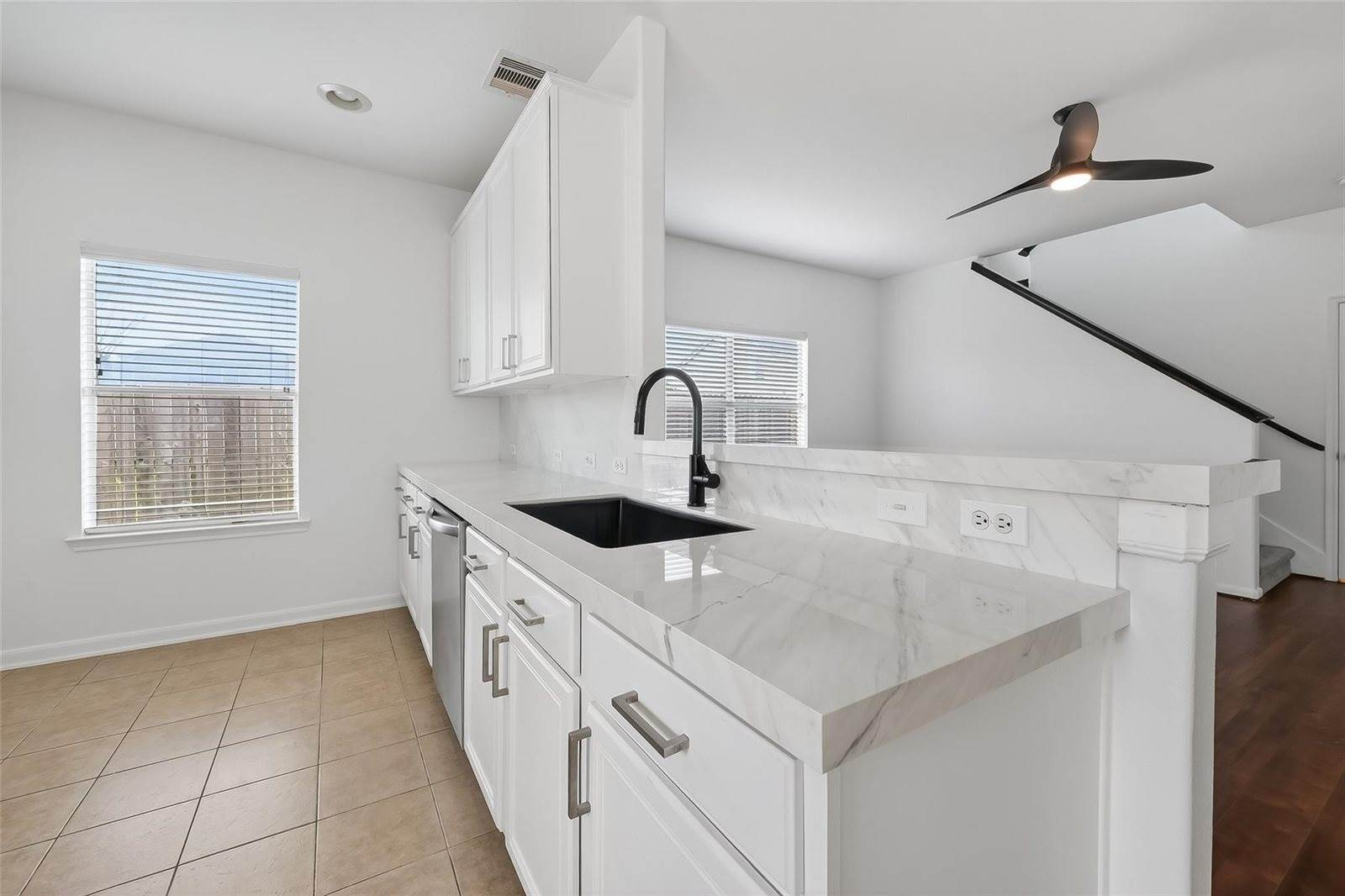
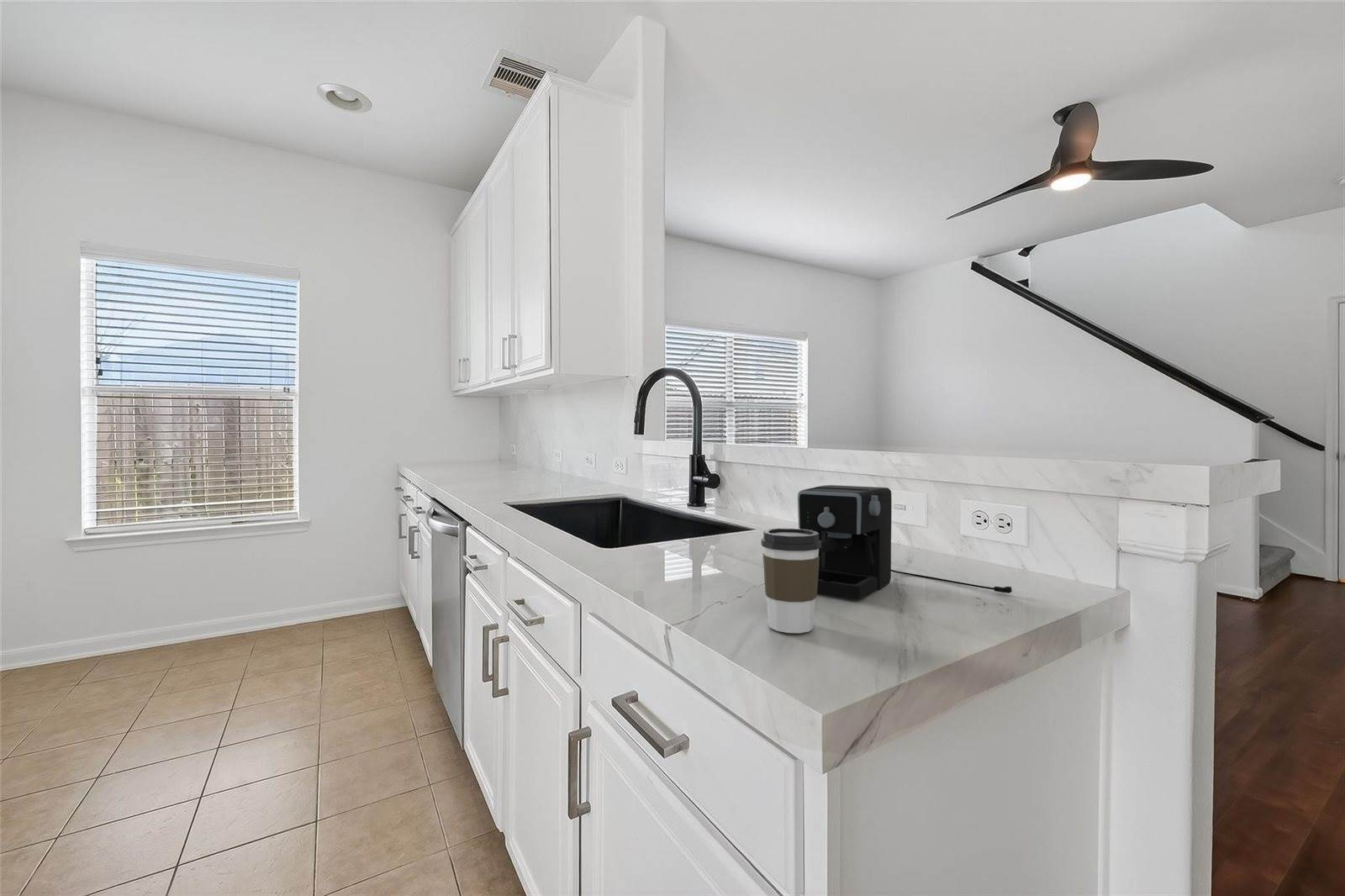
+ coffee maker (890, 540)
+ coffee cup (790, 579)
